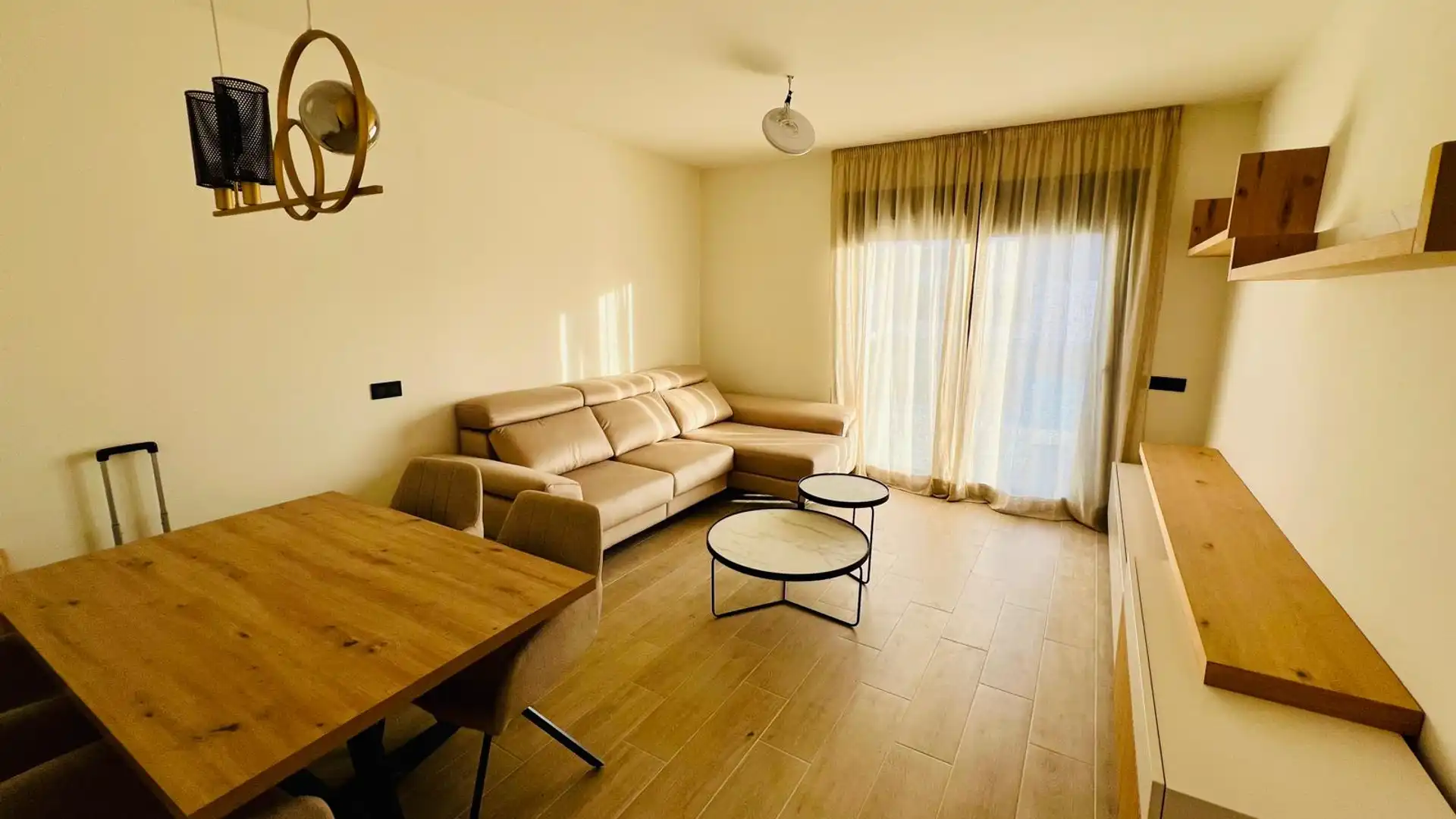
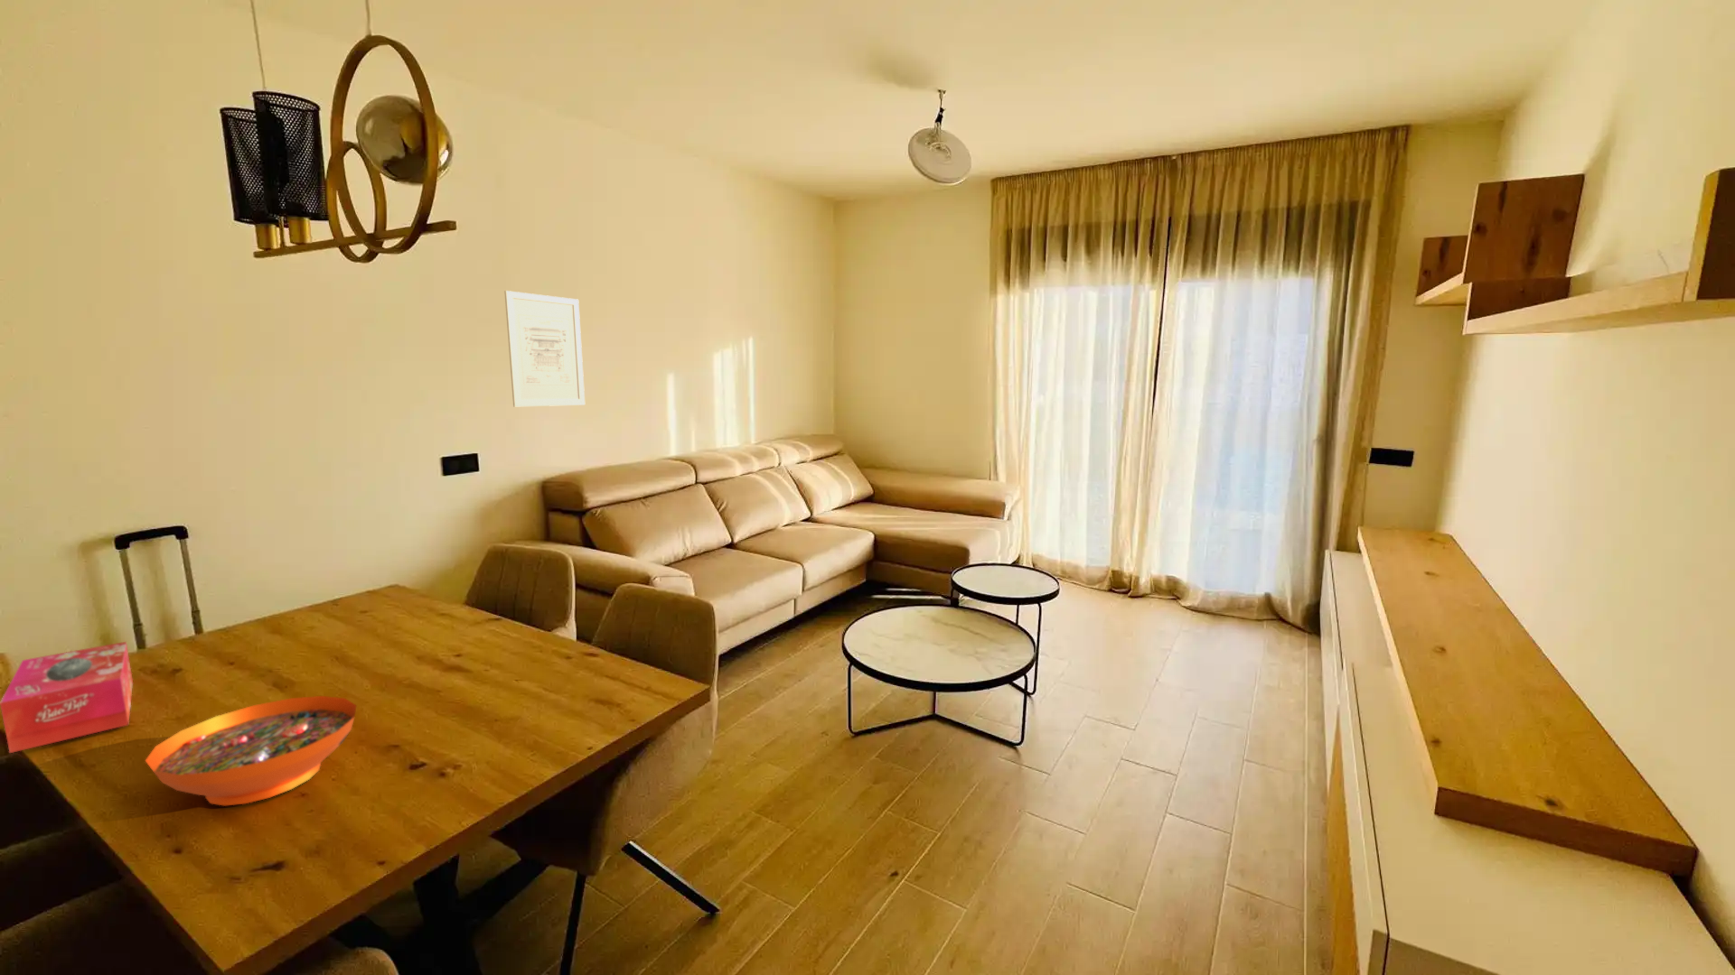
+ decorative bowl (262, 755)
+ wall art (547, 350)
+ tissue box (73, 692)
